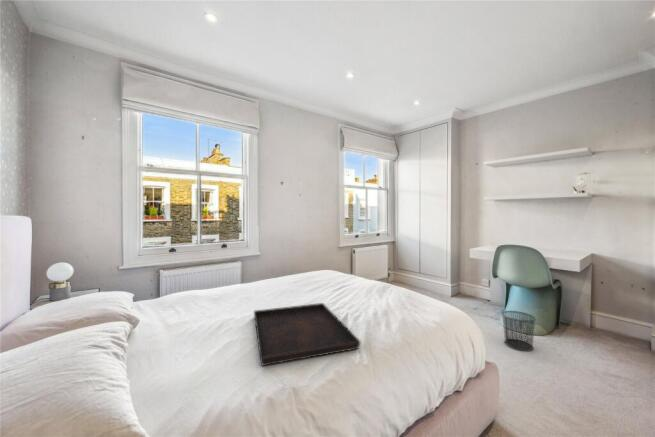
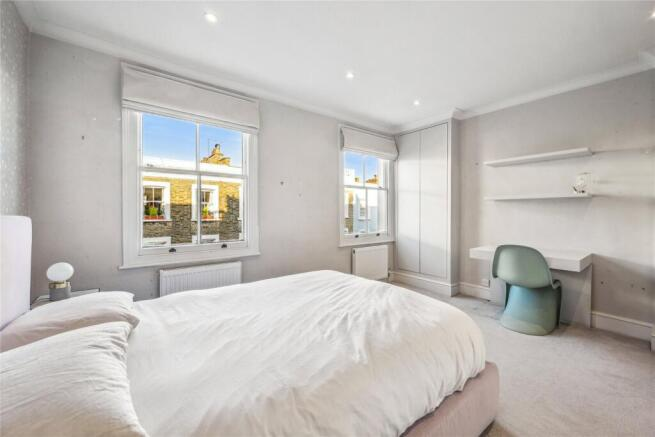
- serving tray (299, 327)
- waste bin (517, 330)
